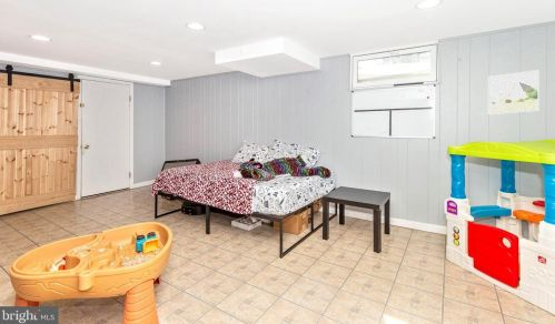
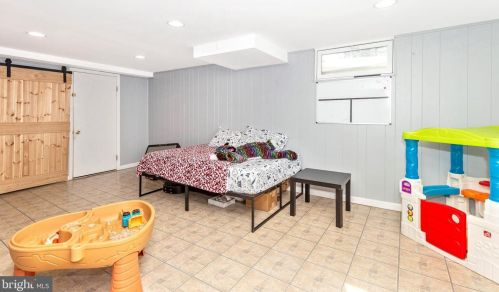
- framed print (512, 92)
